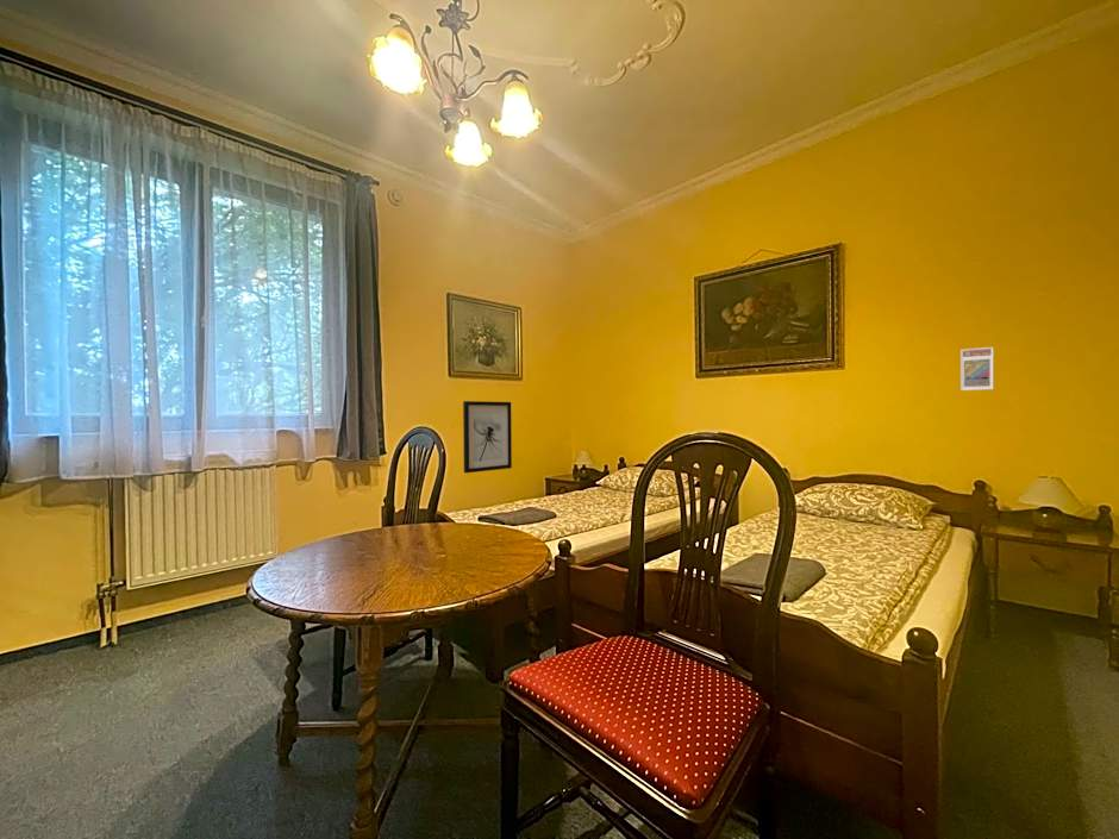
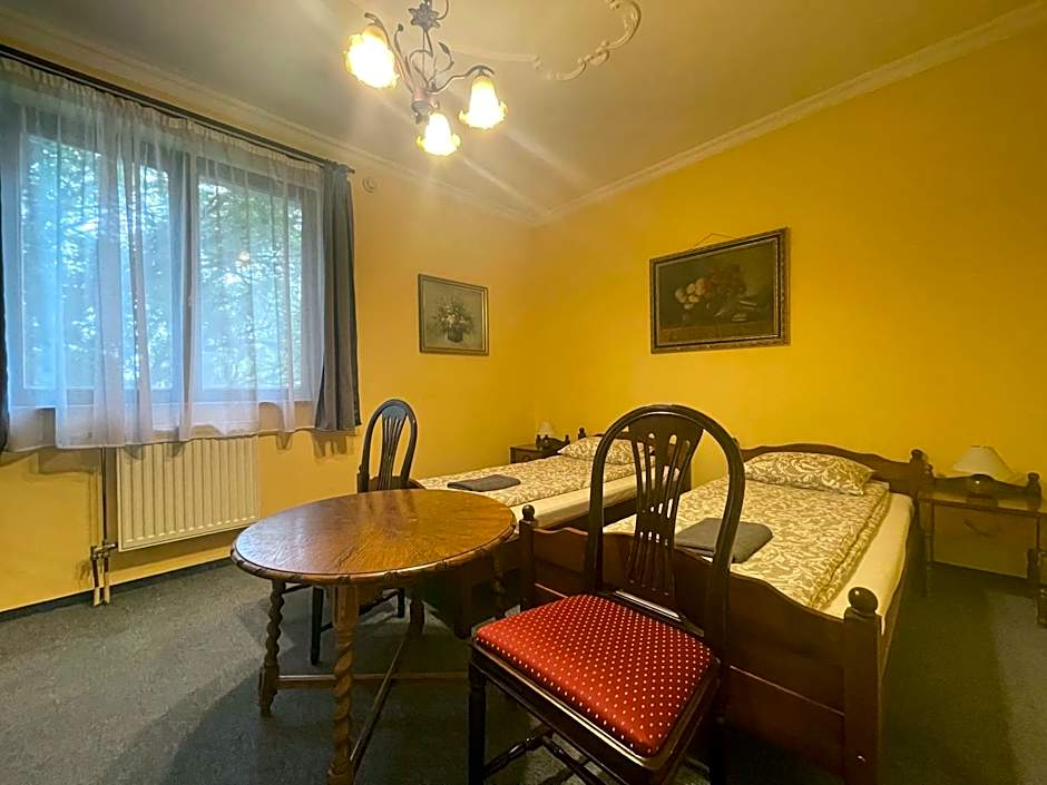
- wall art (488, 436)
- trading card display case (976, 369)
